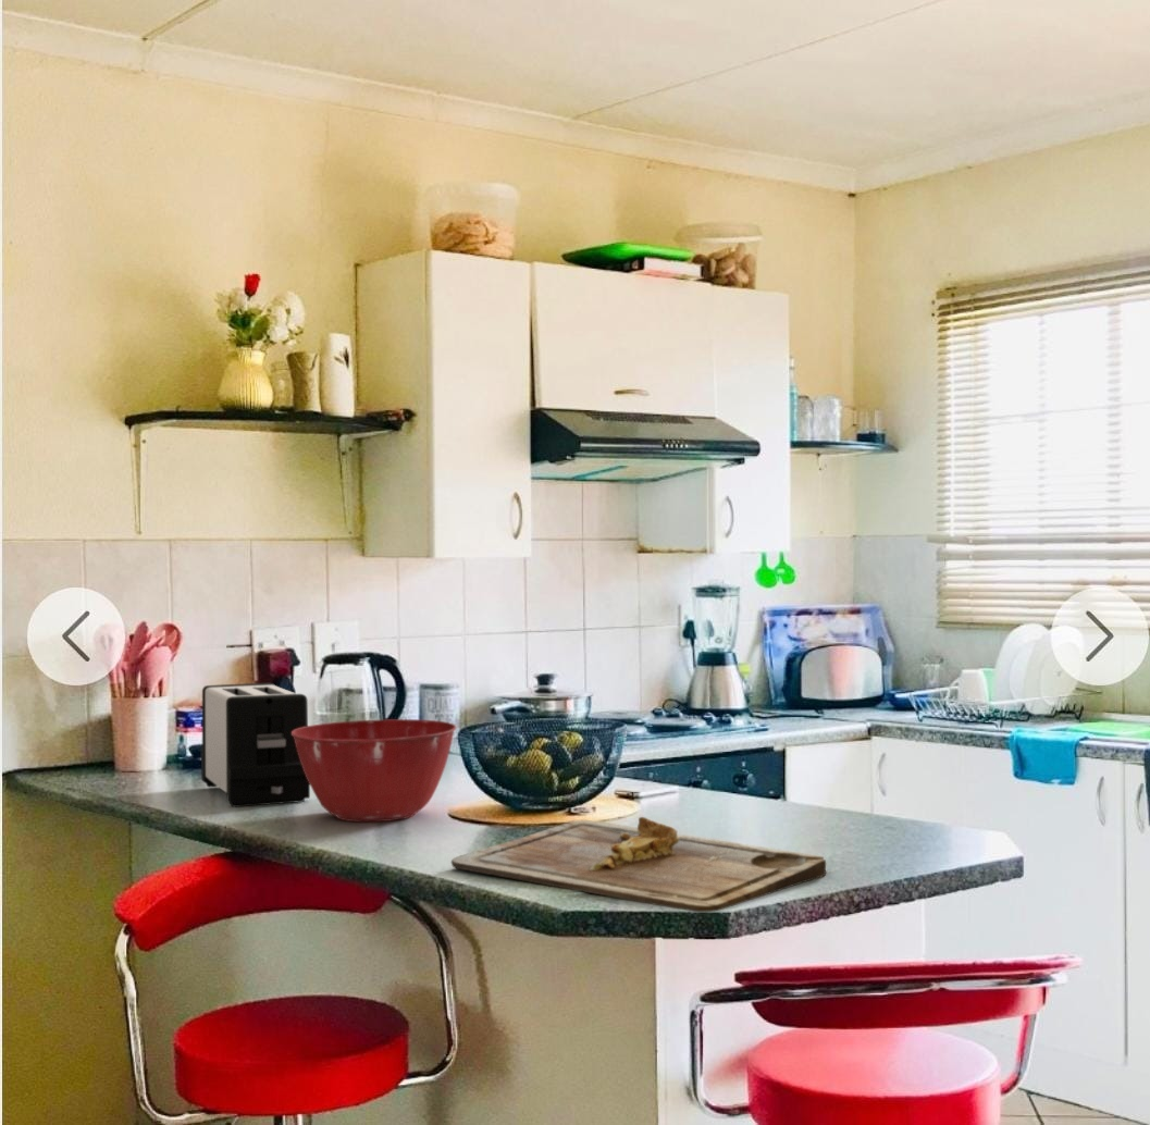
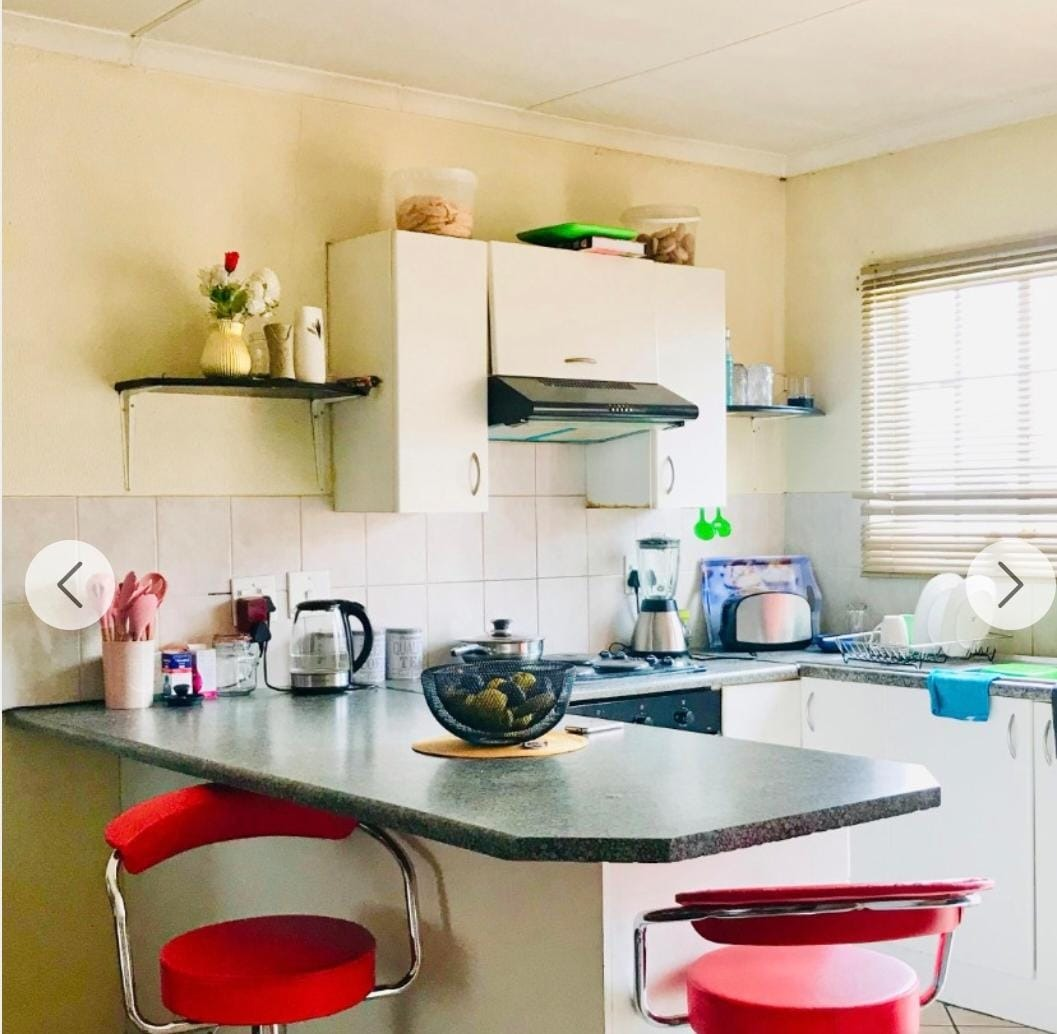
- mixing bowl (374, 771)
- toaster (254, 741)
- cutting board (635, 848)
